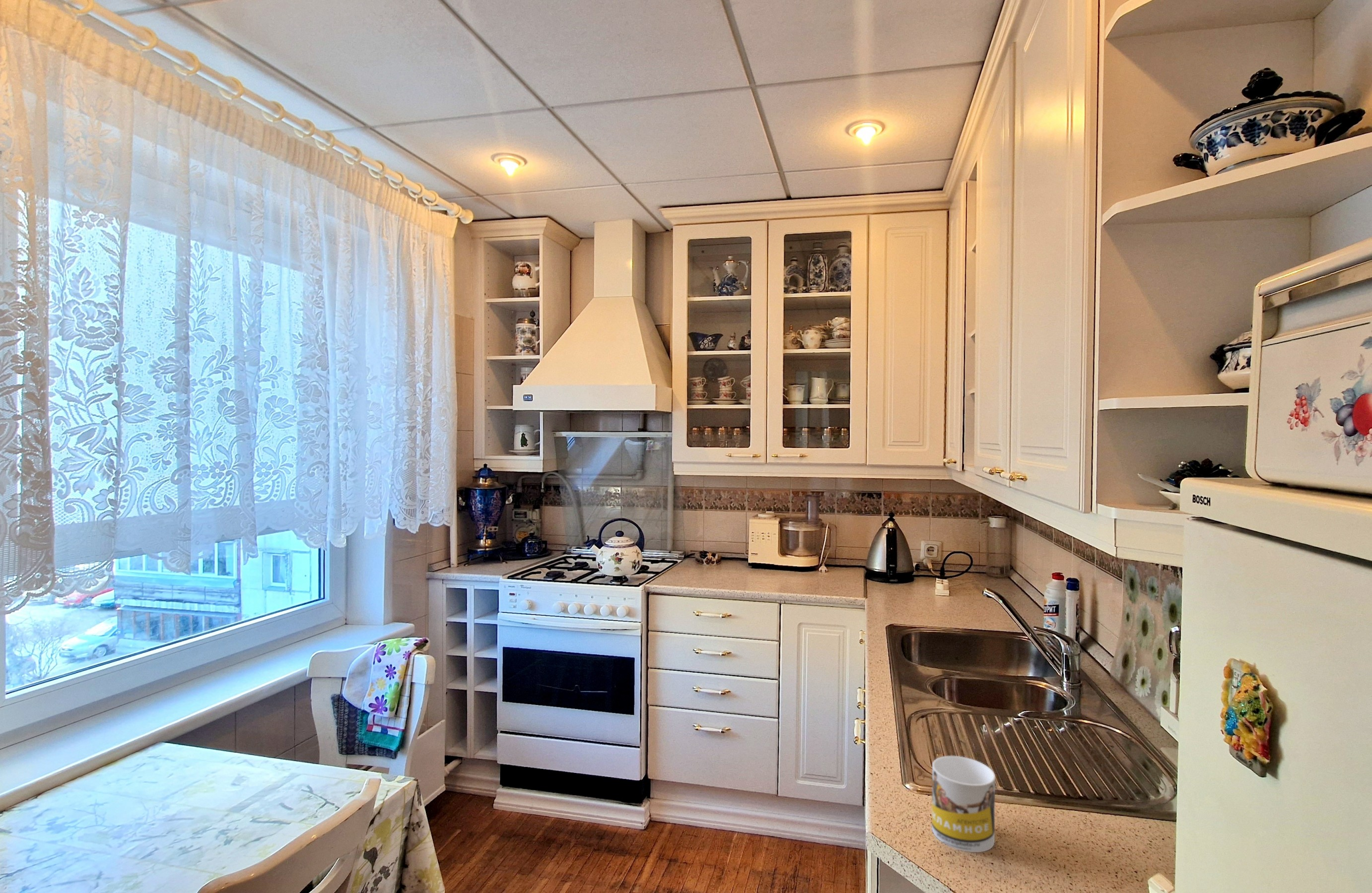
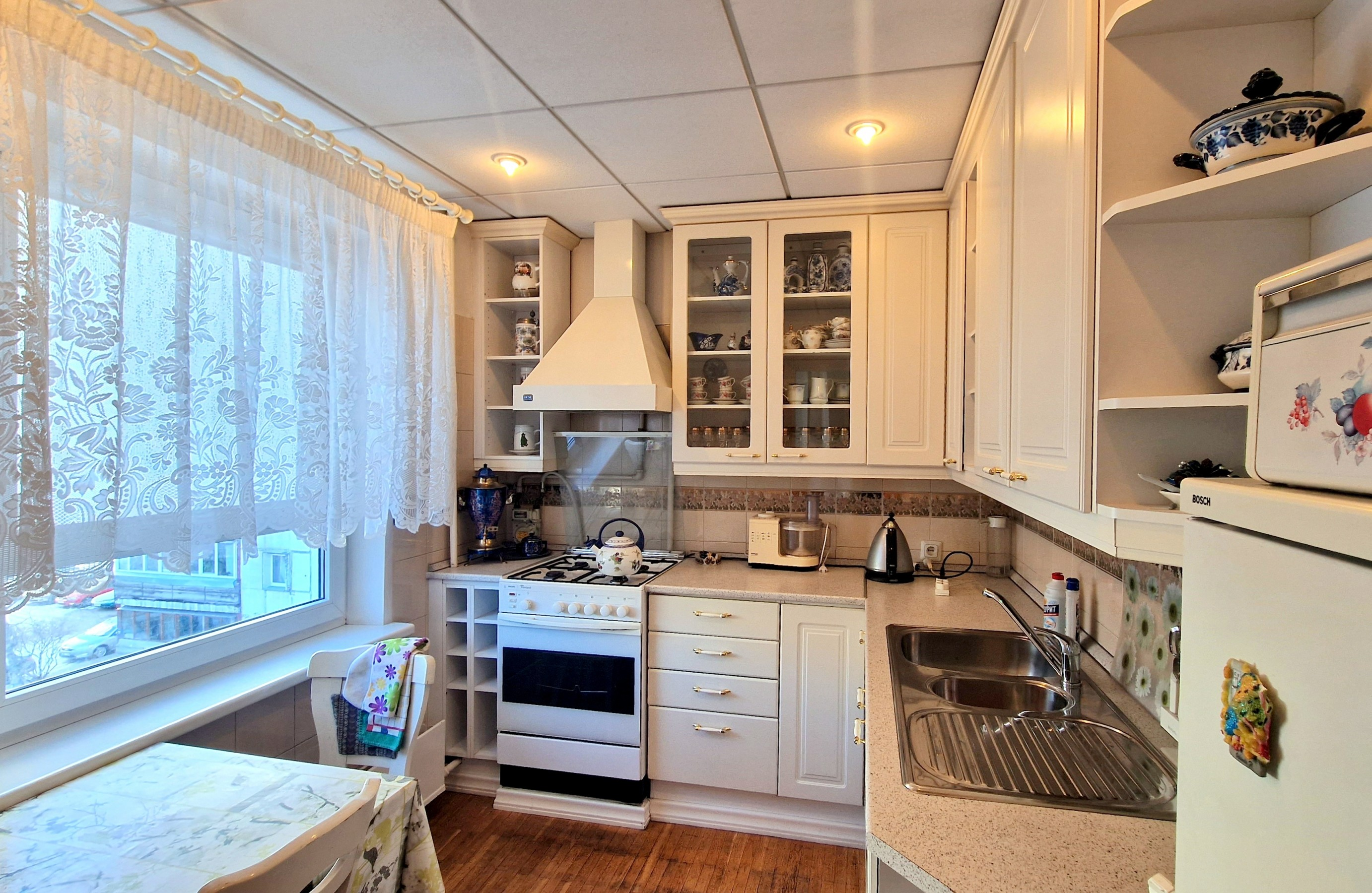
- mug (960, 795)
